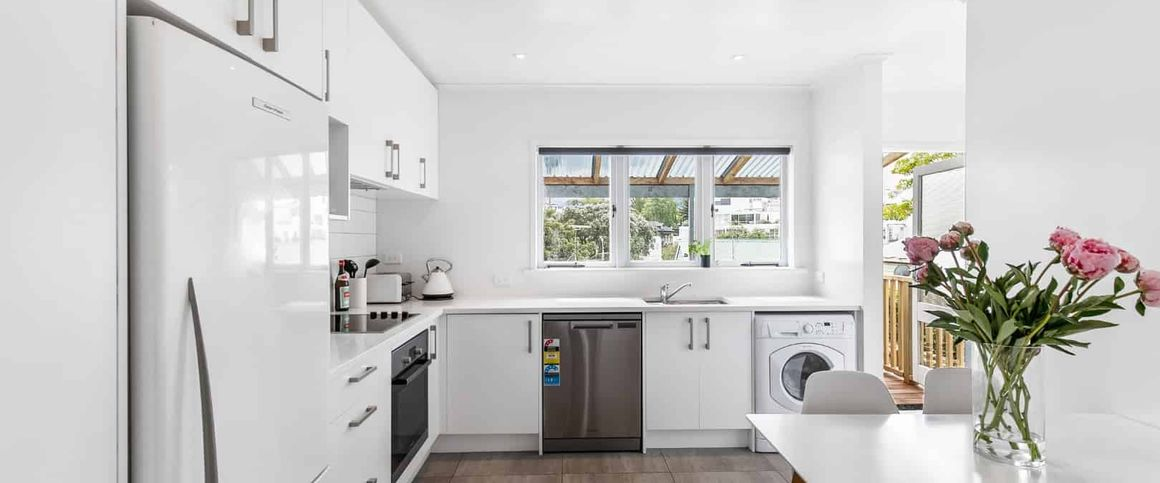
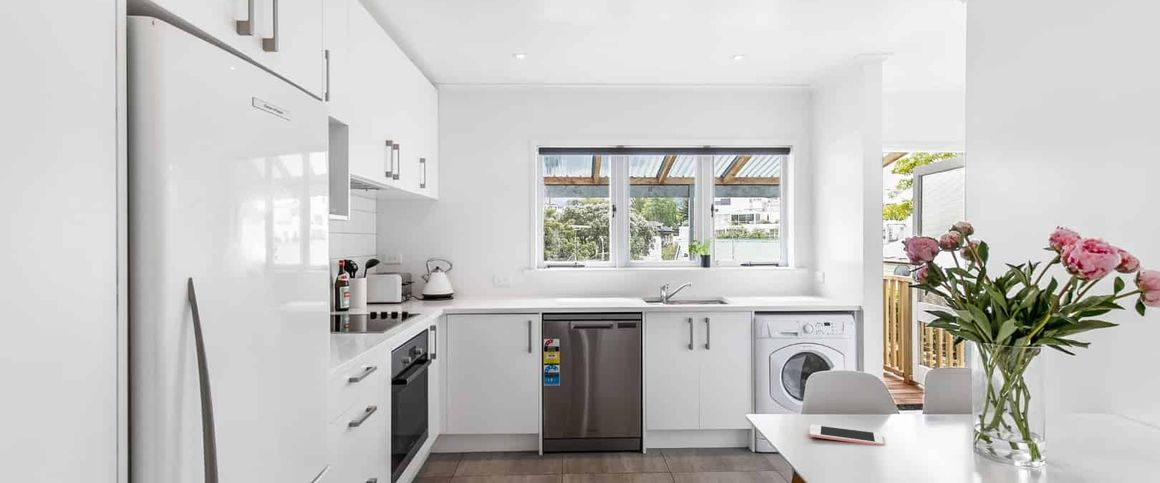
+ cell phone (845, 435)
